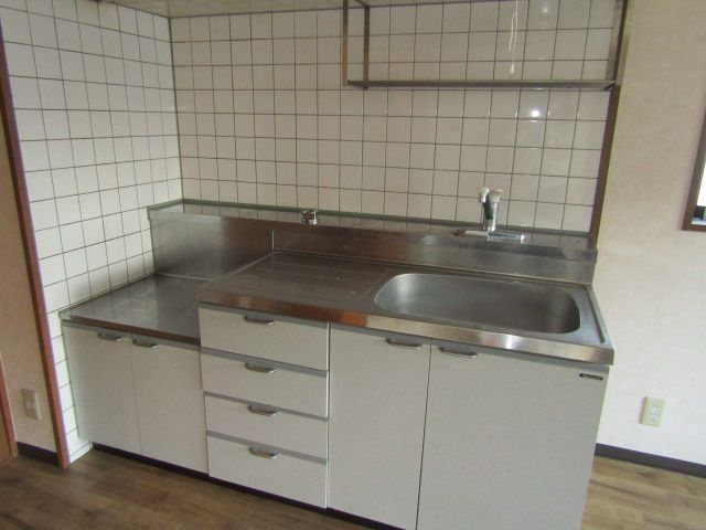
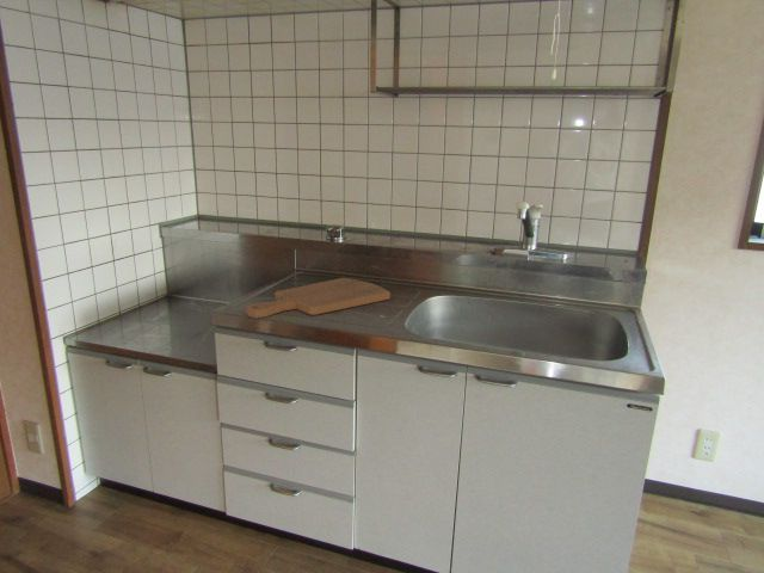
+ cutting board (325, 296)
